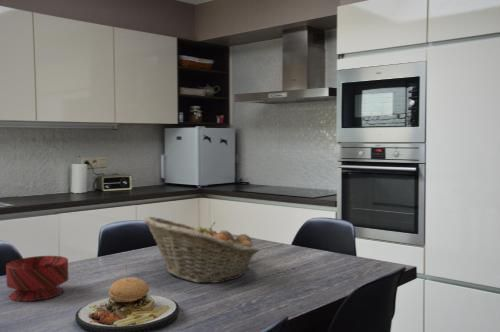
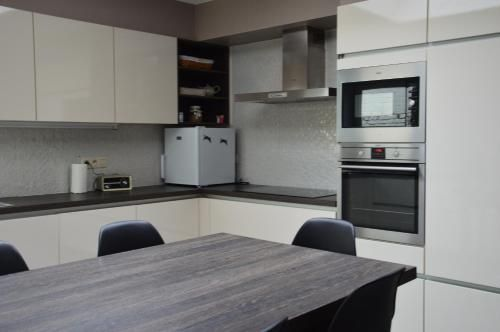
- bowl (38, 277)
- fruit basket (200, 244)
- plate (128, 291)
